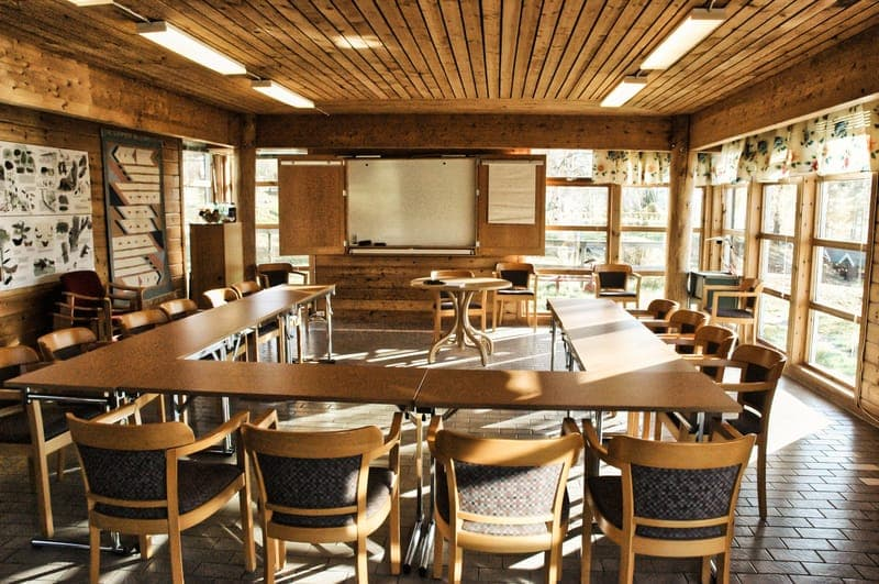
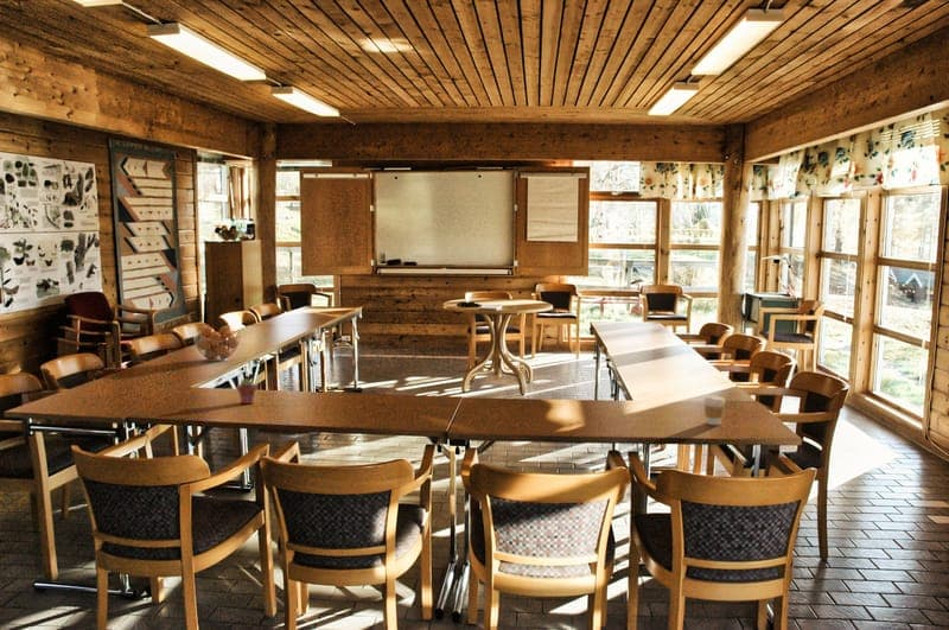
+ potted succulent (247, 390)
+ fruit basket (217, 343)
+ coffee cup (713, 409)
